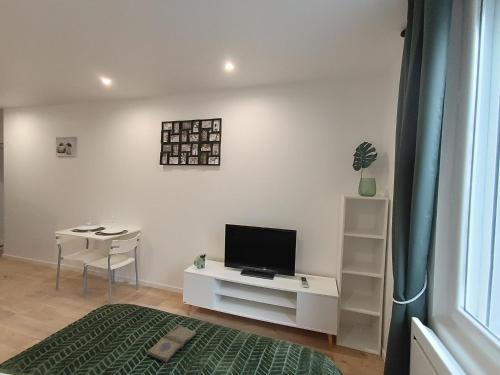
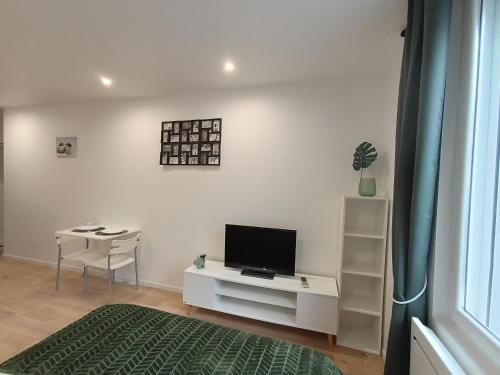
- diary (173, 341)
